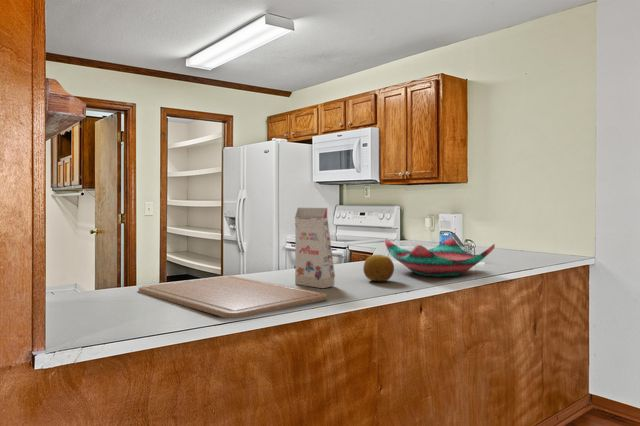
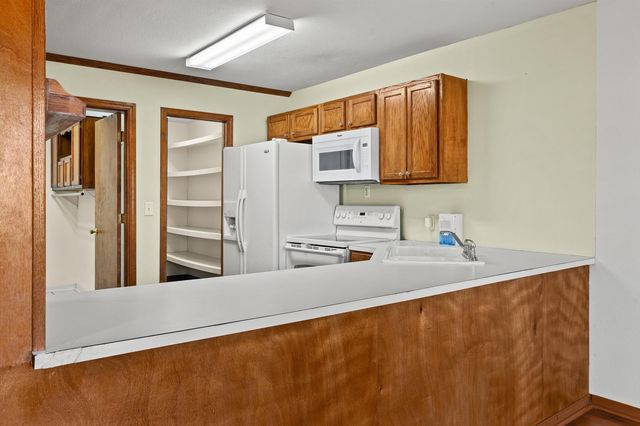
- fruit (378, 268)
- decorative bowl (436, 257)
- gift box (314, 246)
- chopping board (229, 292)
